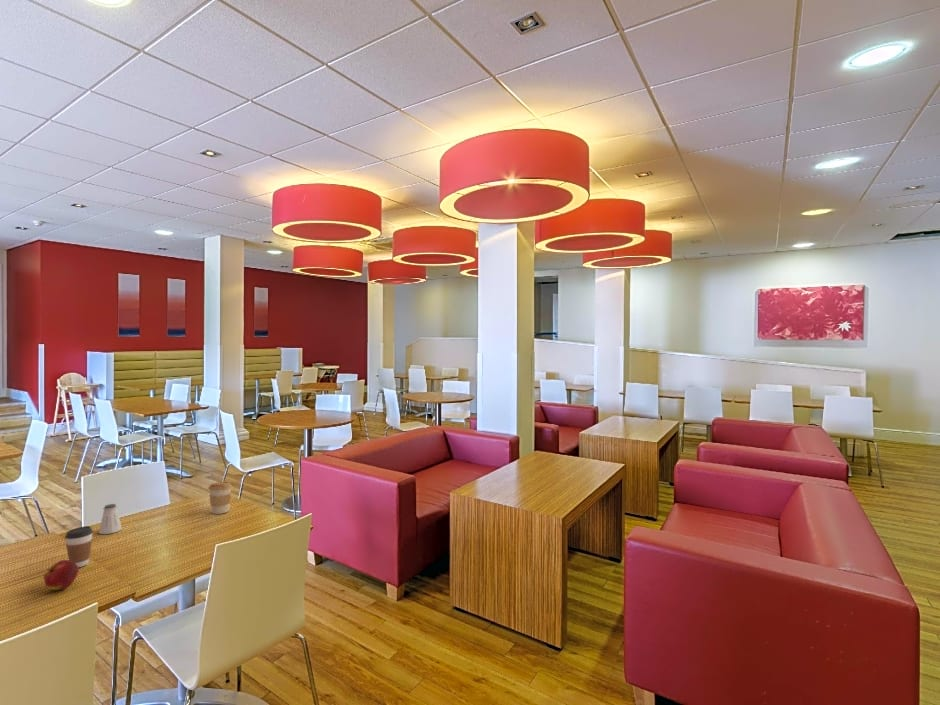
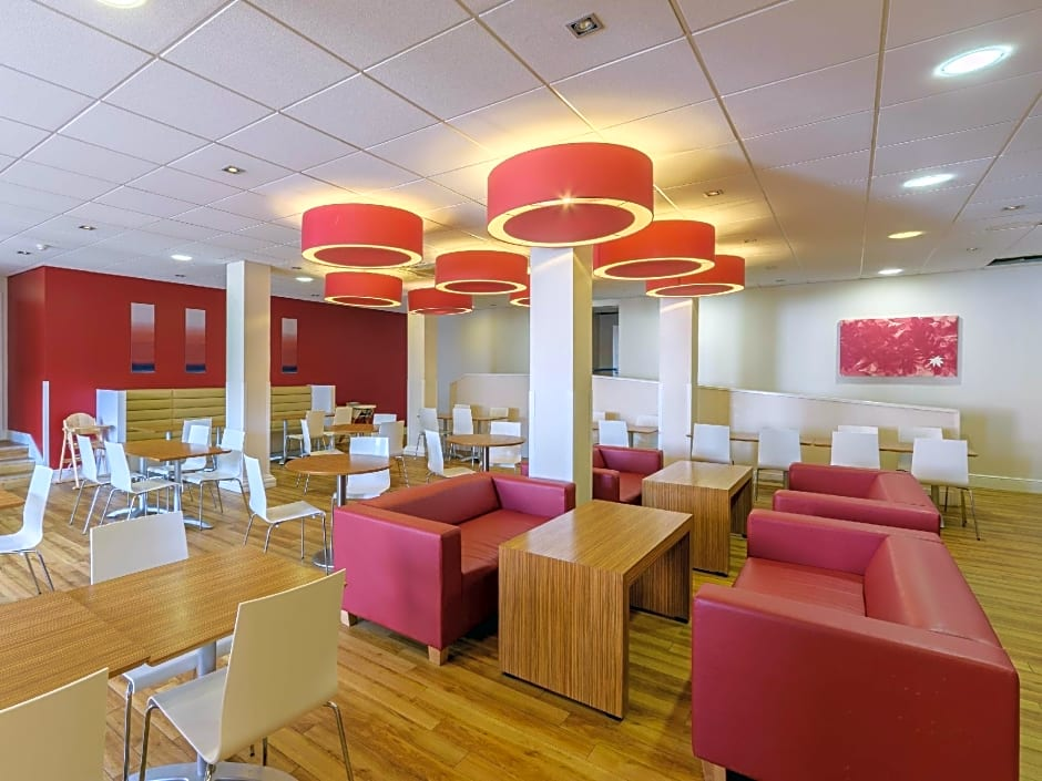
- apple (61, 574)
- saltshaker (110, 517)
- coffee cup (79, 547)
- coffee cup (220, 496)
